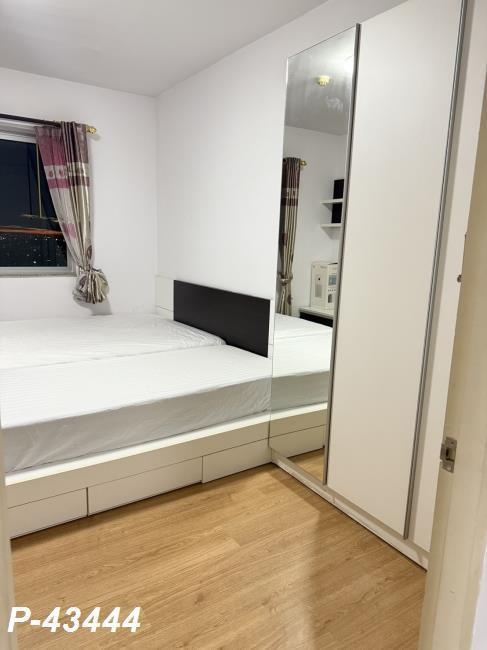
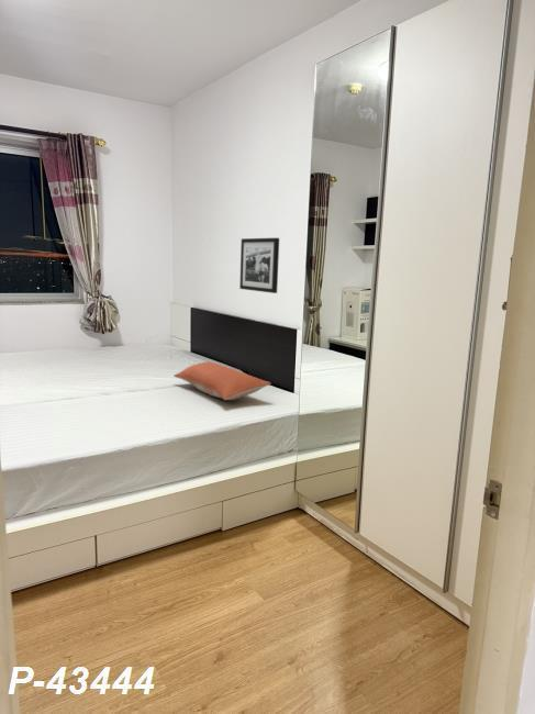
+ pillow (219, 379)
+ picture frame (258, 265)
